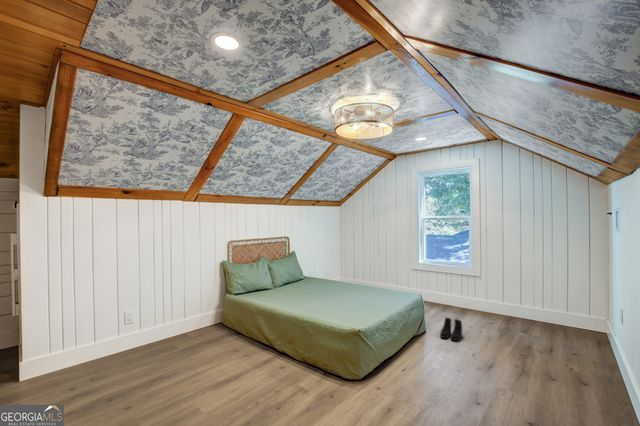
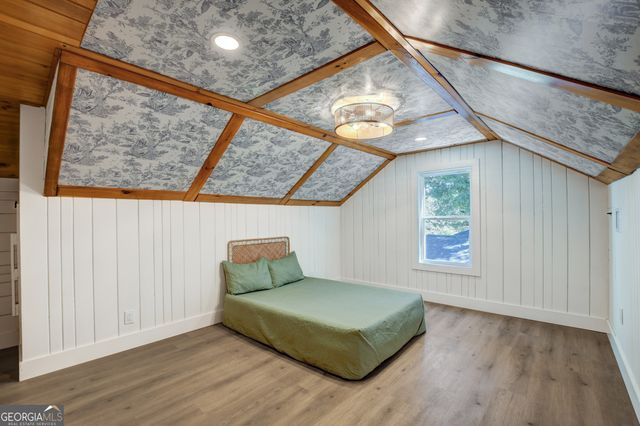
- boots (450, 327)
